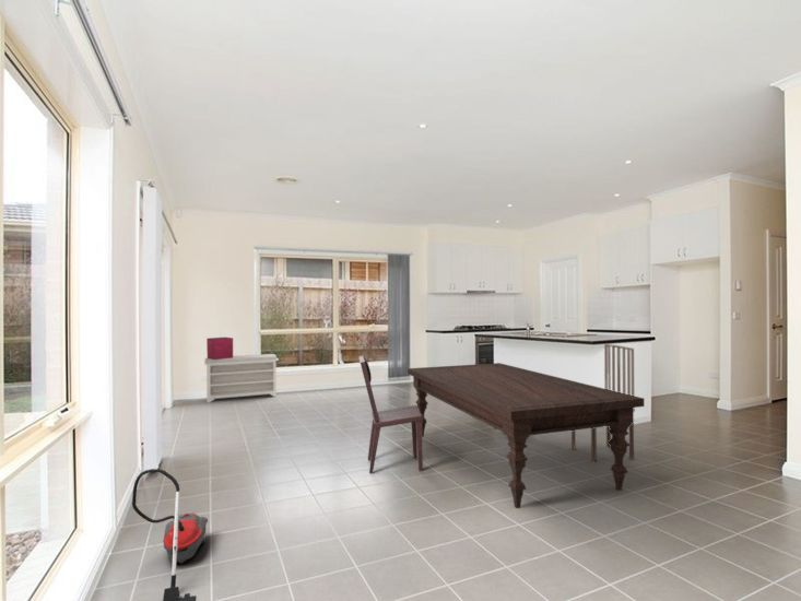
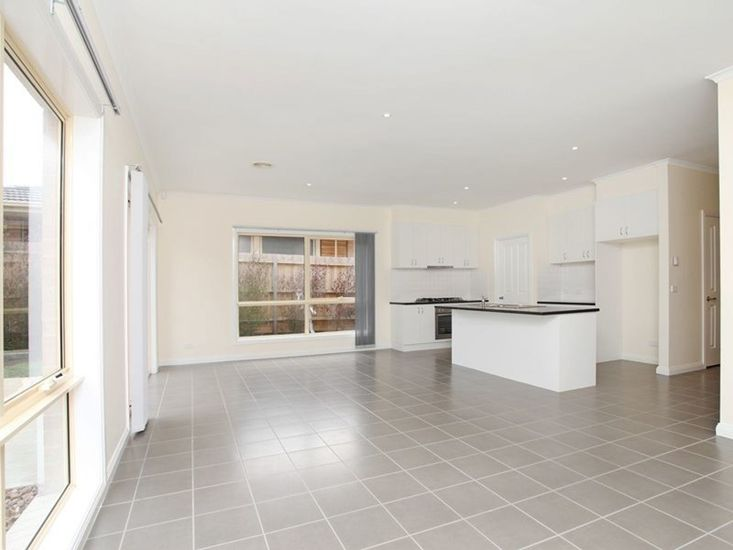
- dining table (504, 420)
- storage bin (220, 347)
- vacuum cleaner (167, 518)
- dining chair (390, 411)
- bench (242, 376)
- dining chair (605, 388)
